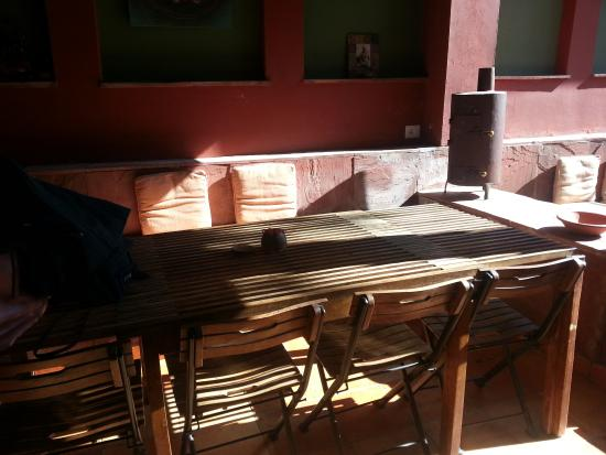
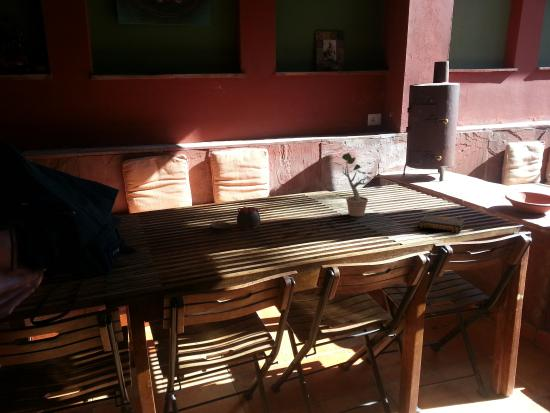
+ potted plant (355, 183)
+ book (441, 222)
